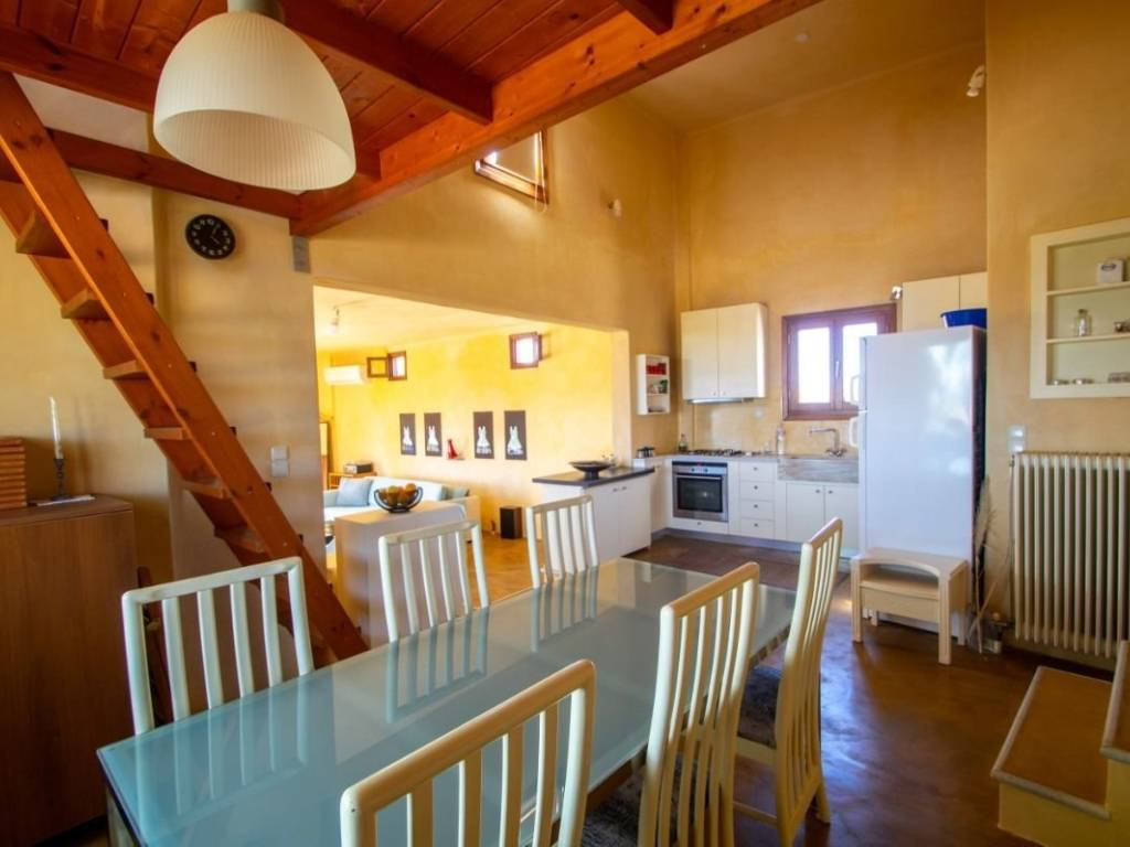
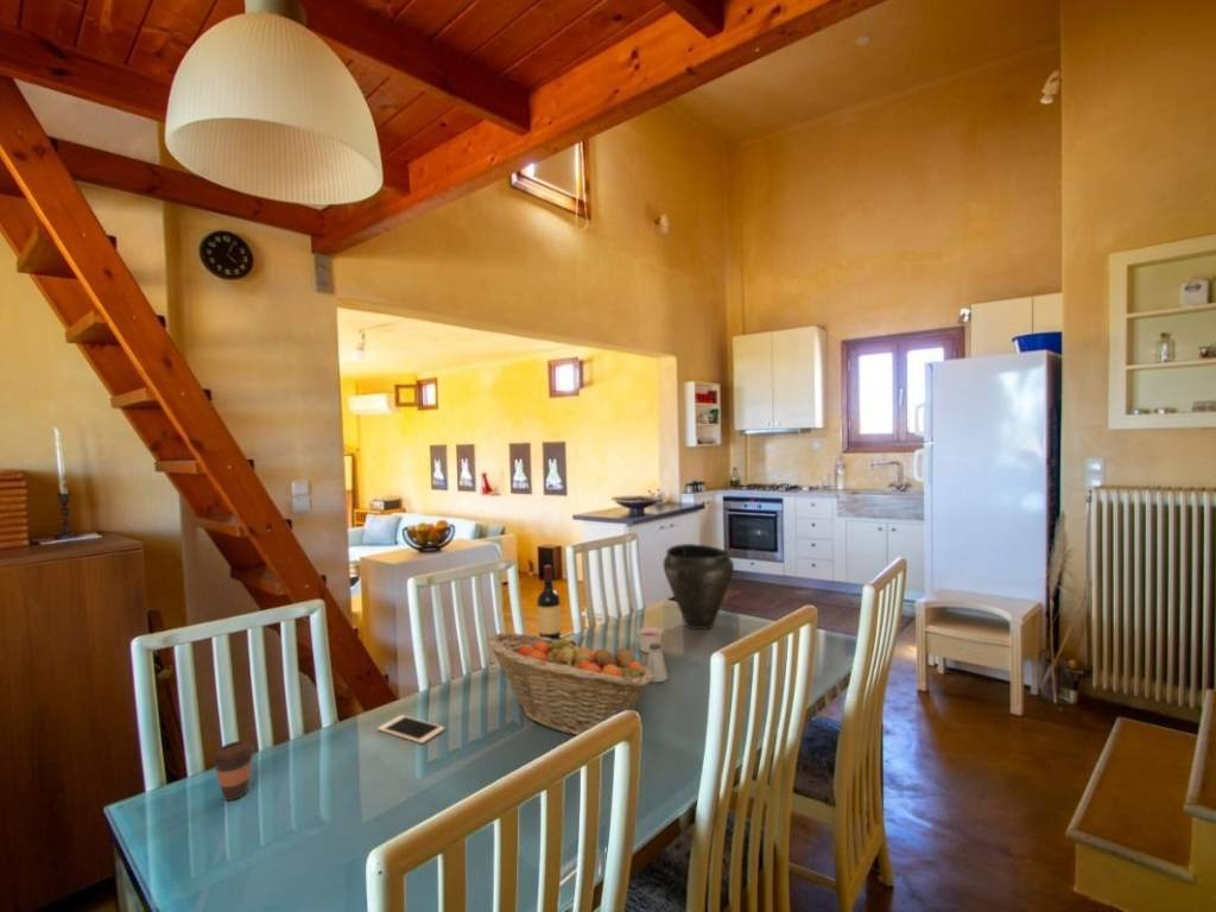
+ cell phone (411, 728)
+ coffee cup (234, 771)
+ fruit basket (568, 670)
+ saltshaker (656, 660)
+ candle (650, 640)
+ wine bottle (549, 608)
+ vase (698, 587)
